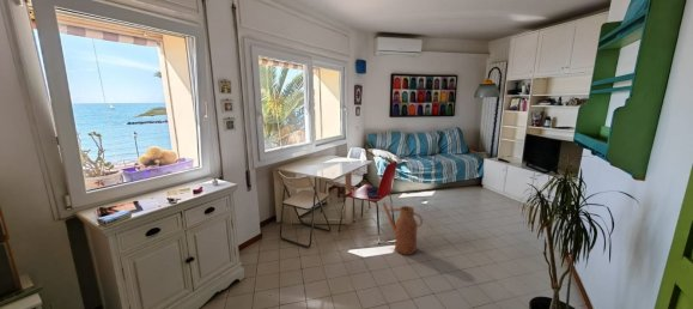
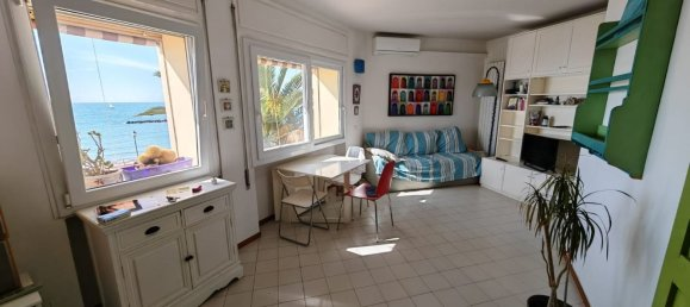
- watering can (401, 226)
